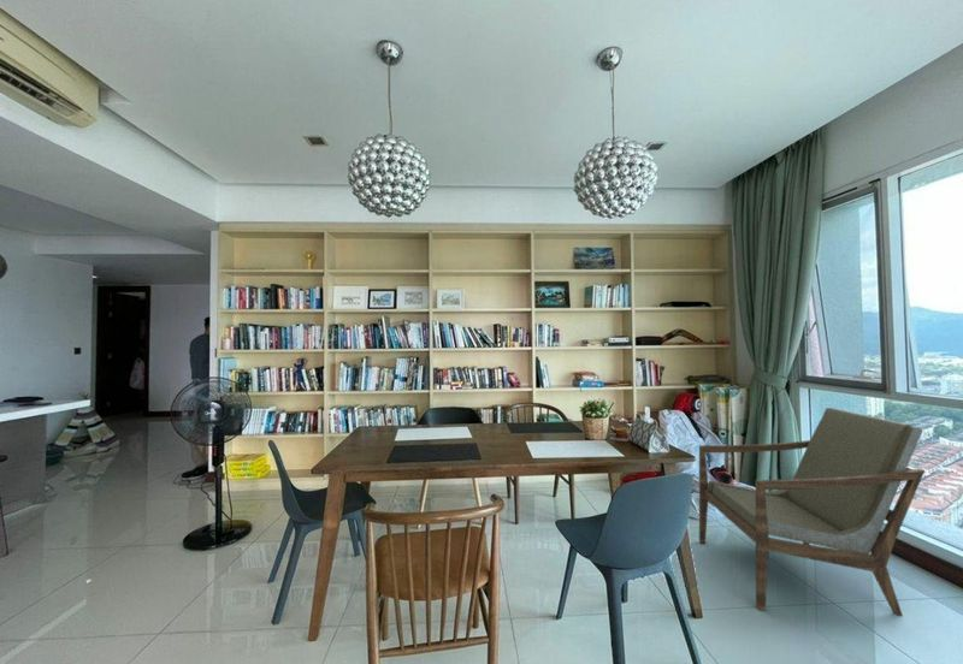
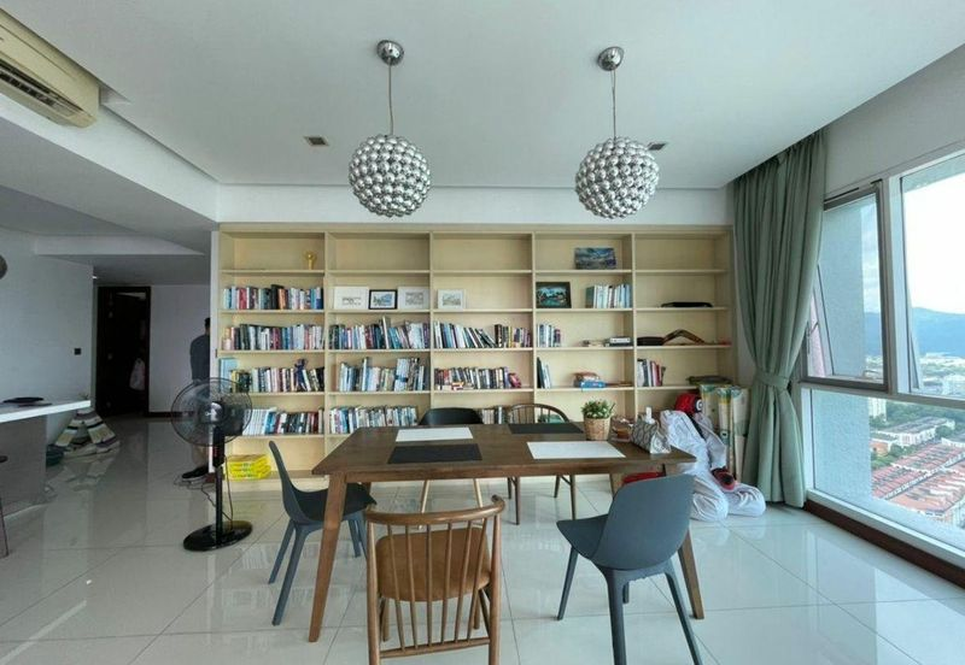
- armchair (797, 494)
